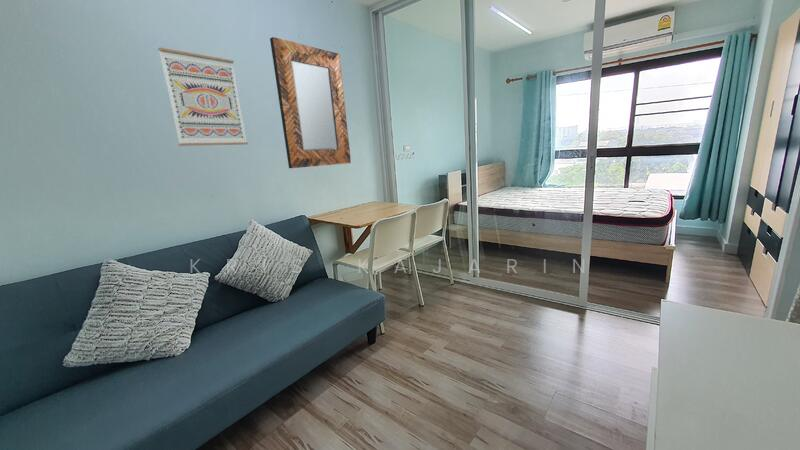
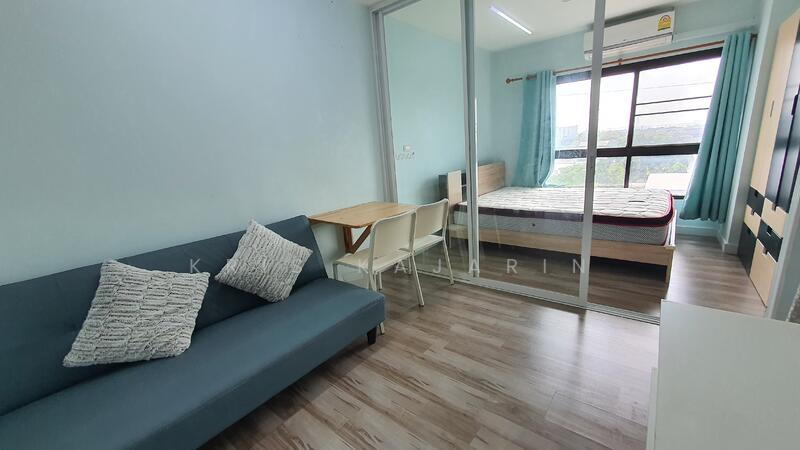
- home mirror (315, 108)
- wall art (207, 101)
